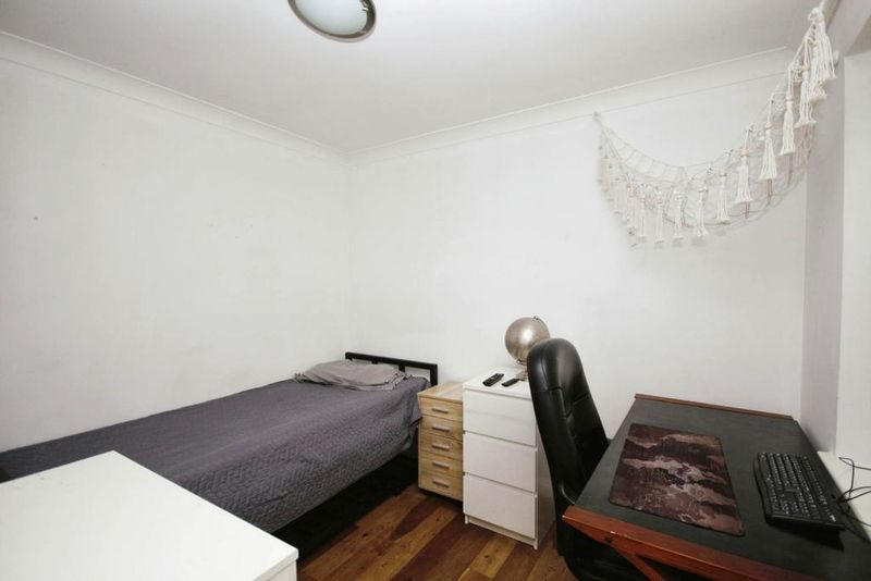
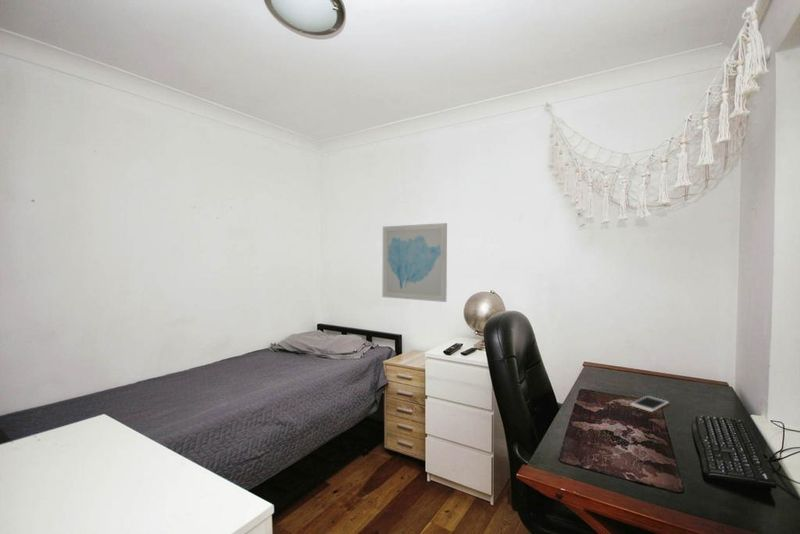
+ wall art (412, 262)
+ cell phone (649, 403)
